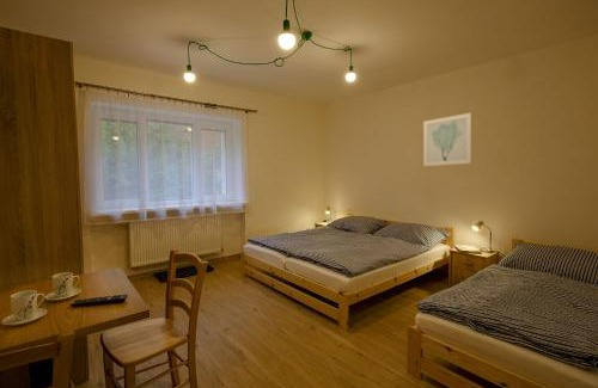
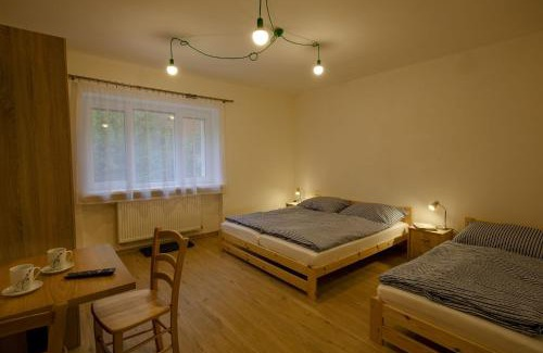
- wall art (446, 141)
